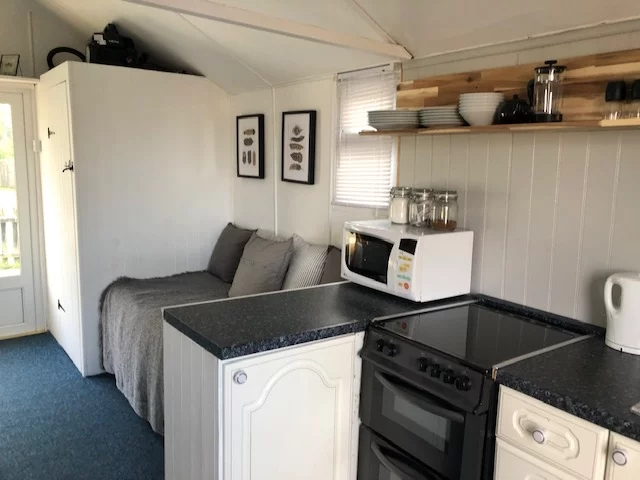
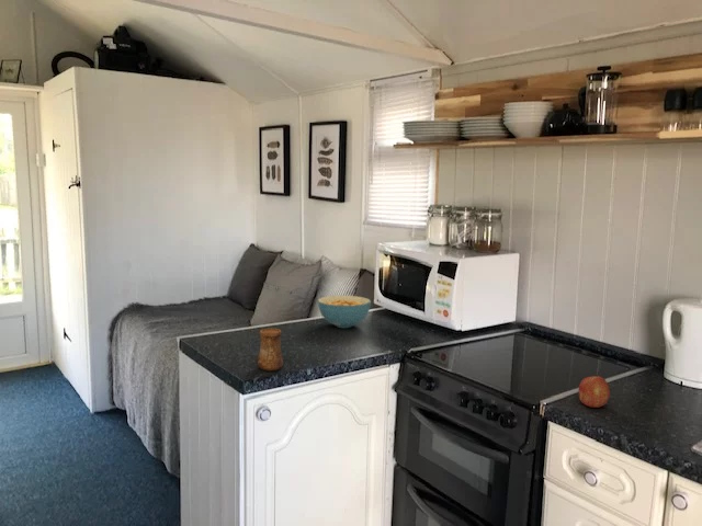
+ fruit (593, 390)
+ cereal bowl (343, 312)
+ cup (270, 348)
